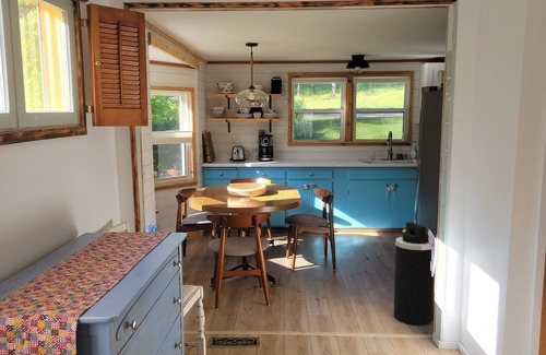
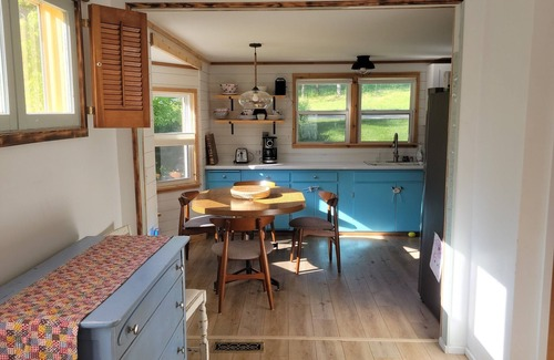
- trash can (414, 271)
